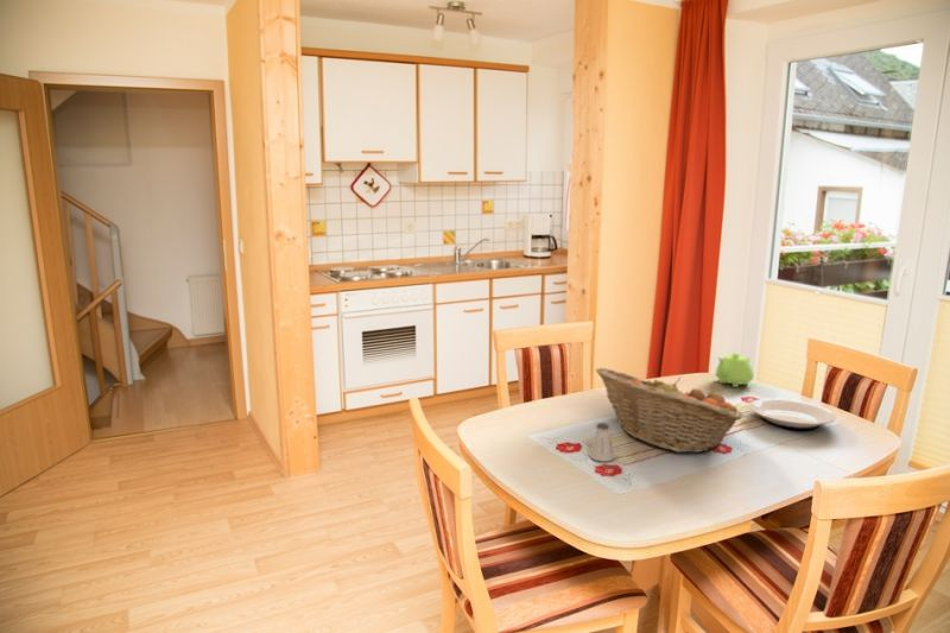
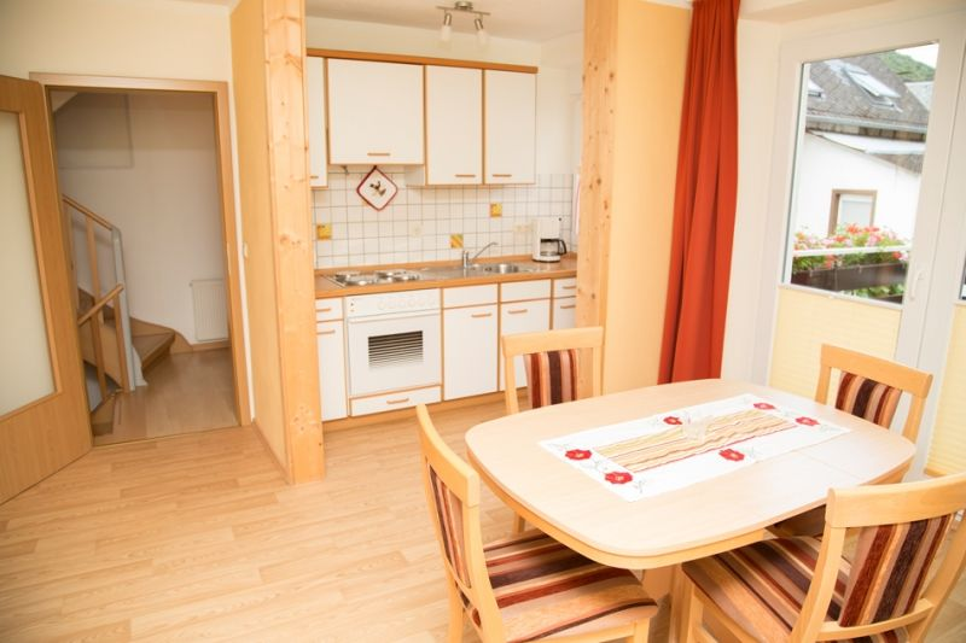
- plate (791, 416)
- teapot (733, 368)
- fruit basket (665, 403)
- saltshaker (602, 441)
